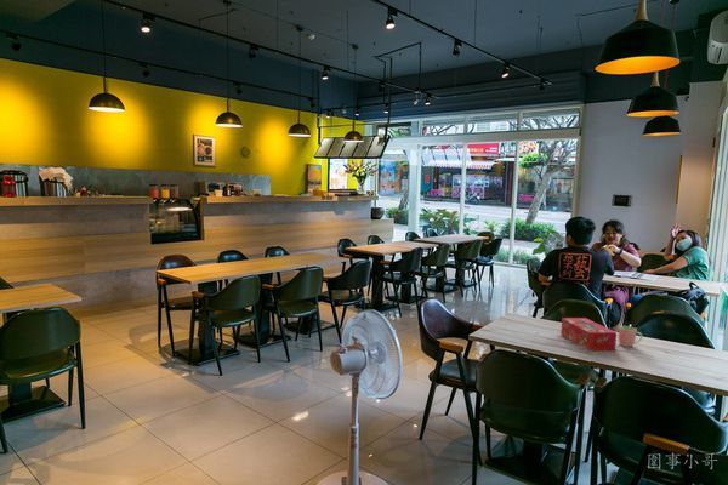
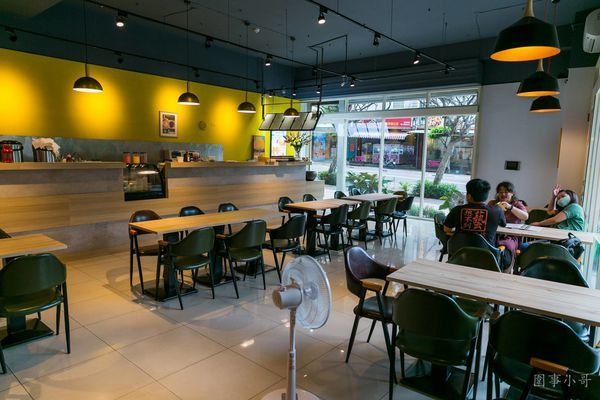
- tissue box (587, 333)
- cup (630, 337)
